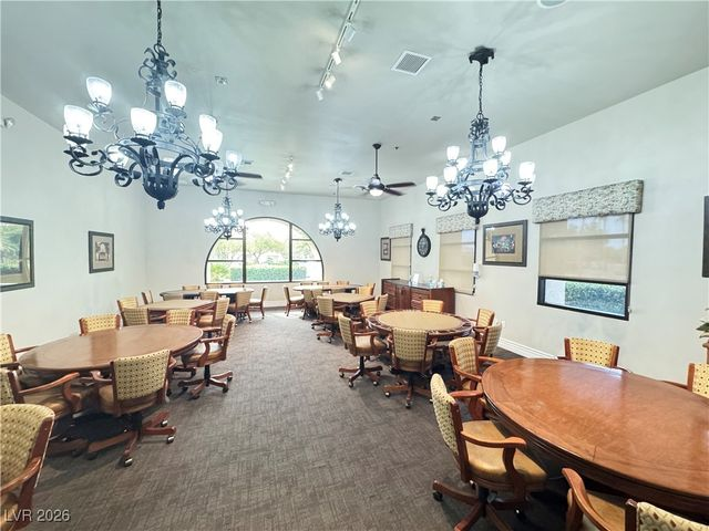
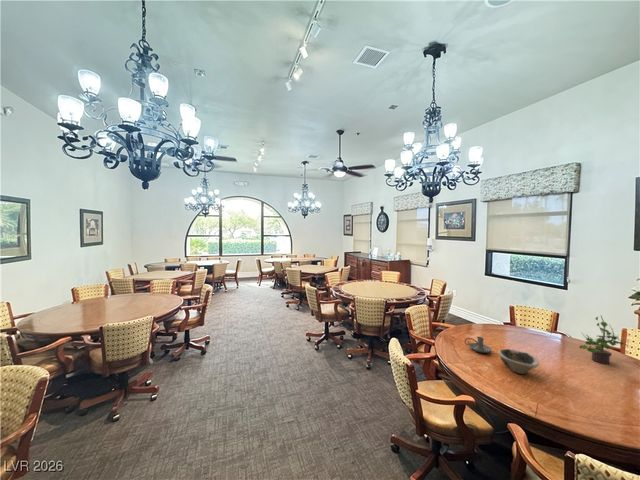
+ candle holder (477, 343)
+ bowl (516, 362)
+ potted plant (603, 337)
